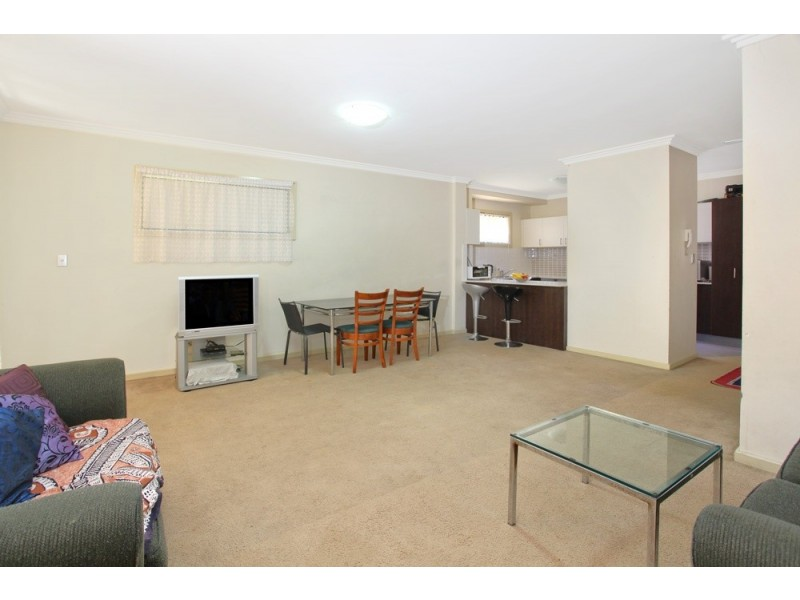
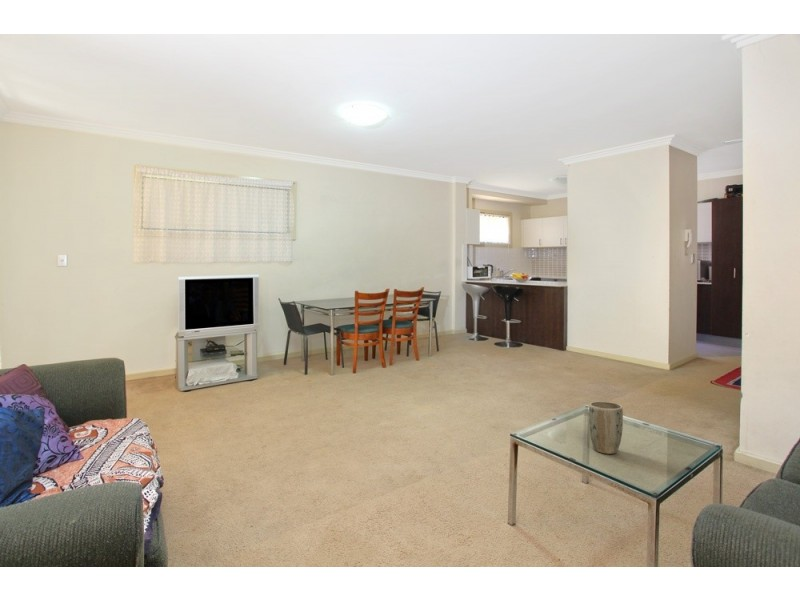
+ plant pot (605, 427)
